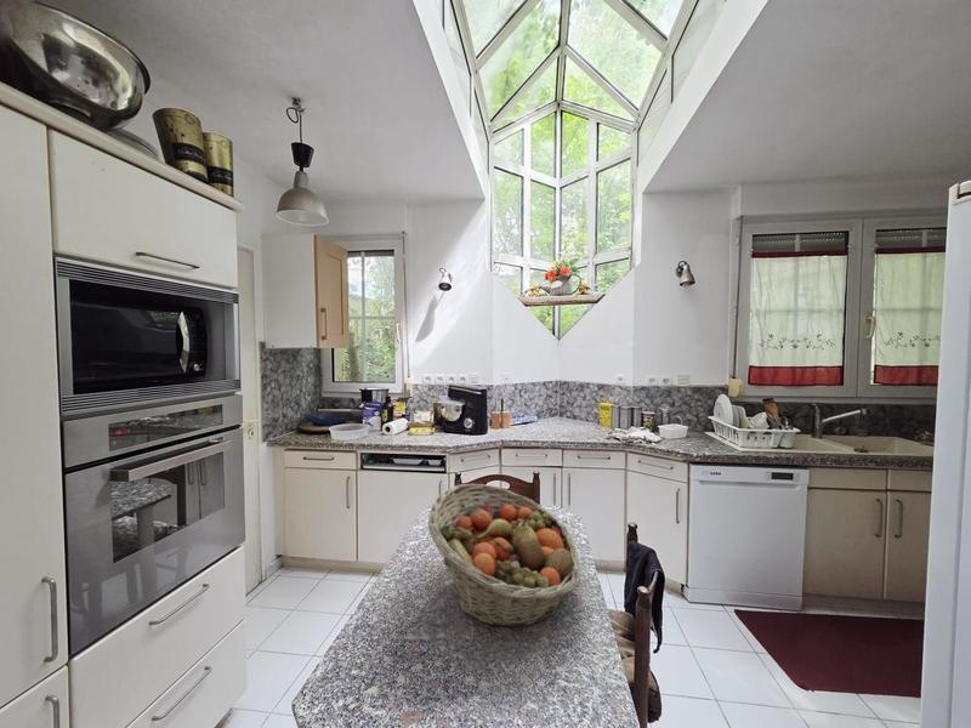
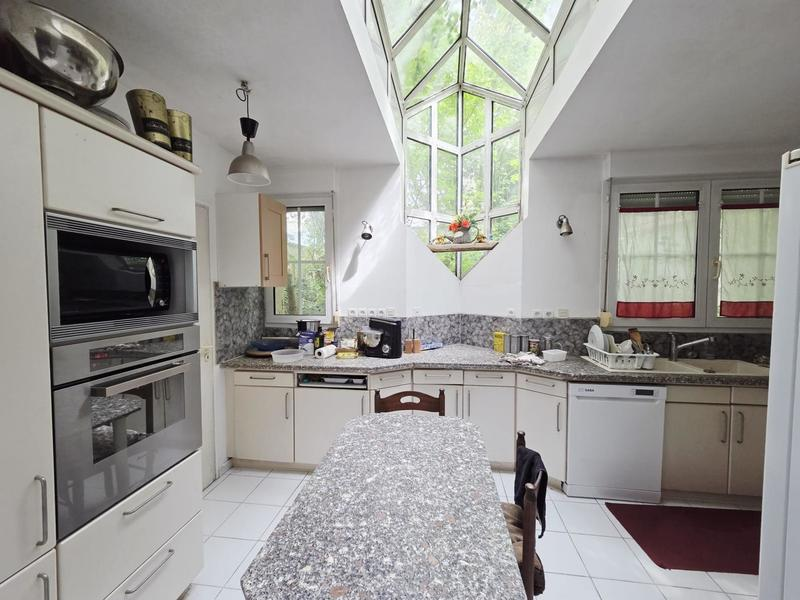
- fruit basket (504, 542)
